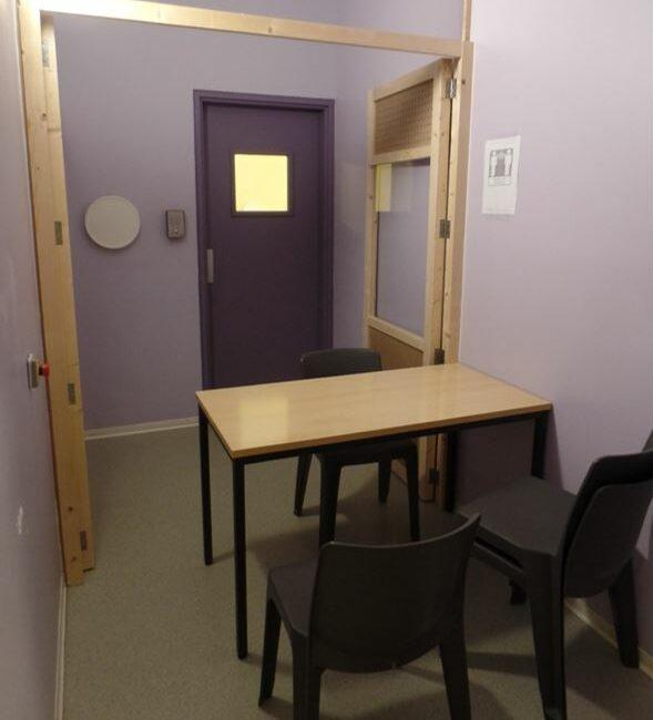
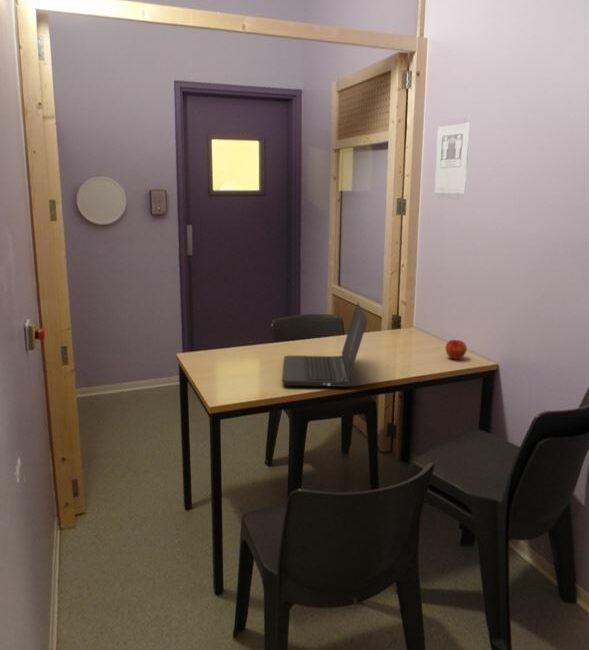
+ apple (456, 349)
+ laptop computer (322, 356)
